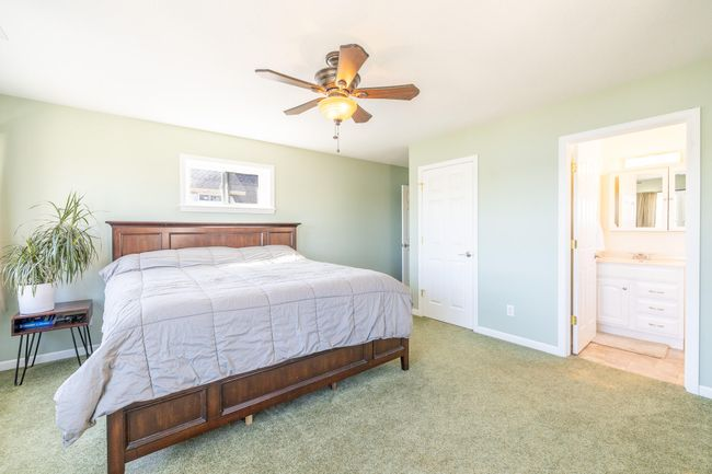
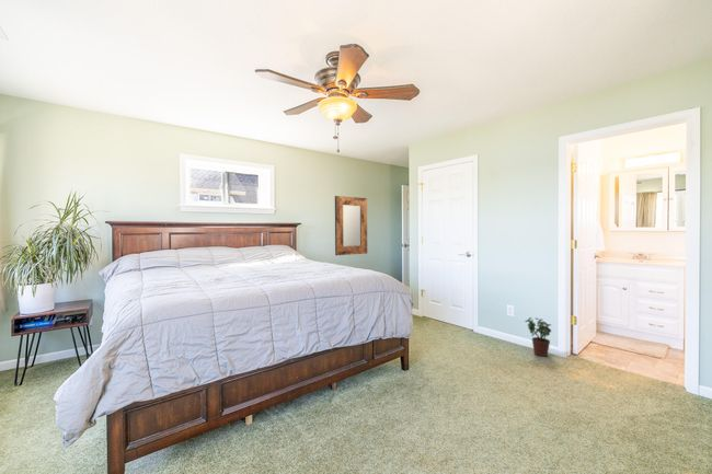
+ home mirror (352, 226)
+ potted plant (540, 335)
